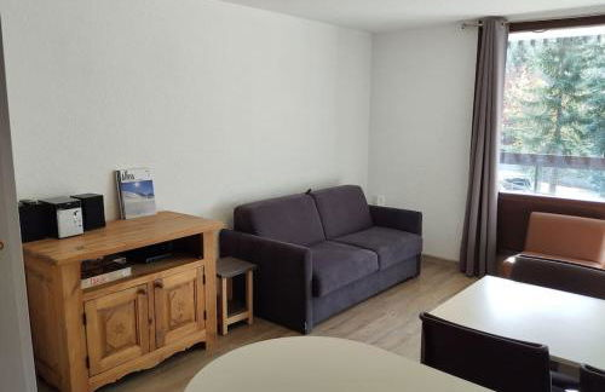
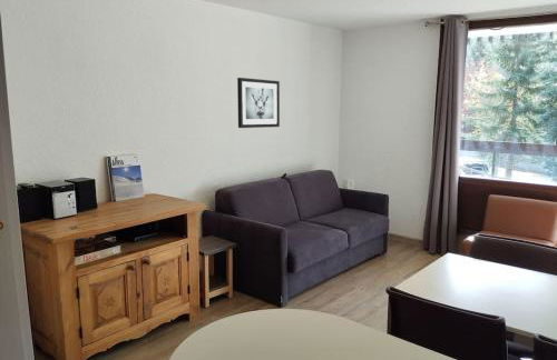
+ wall art (260, 103)
